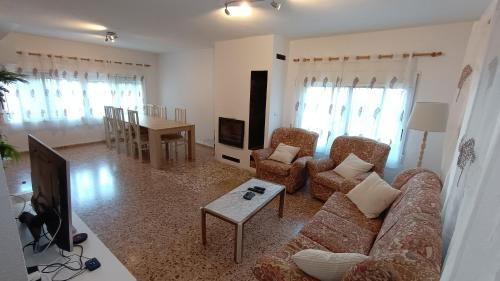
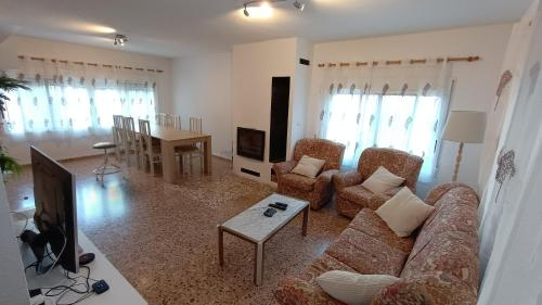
+ stool (104, 162)
